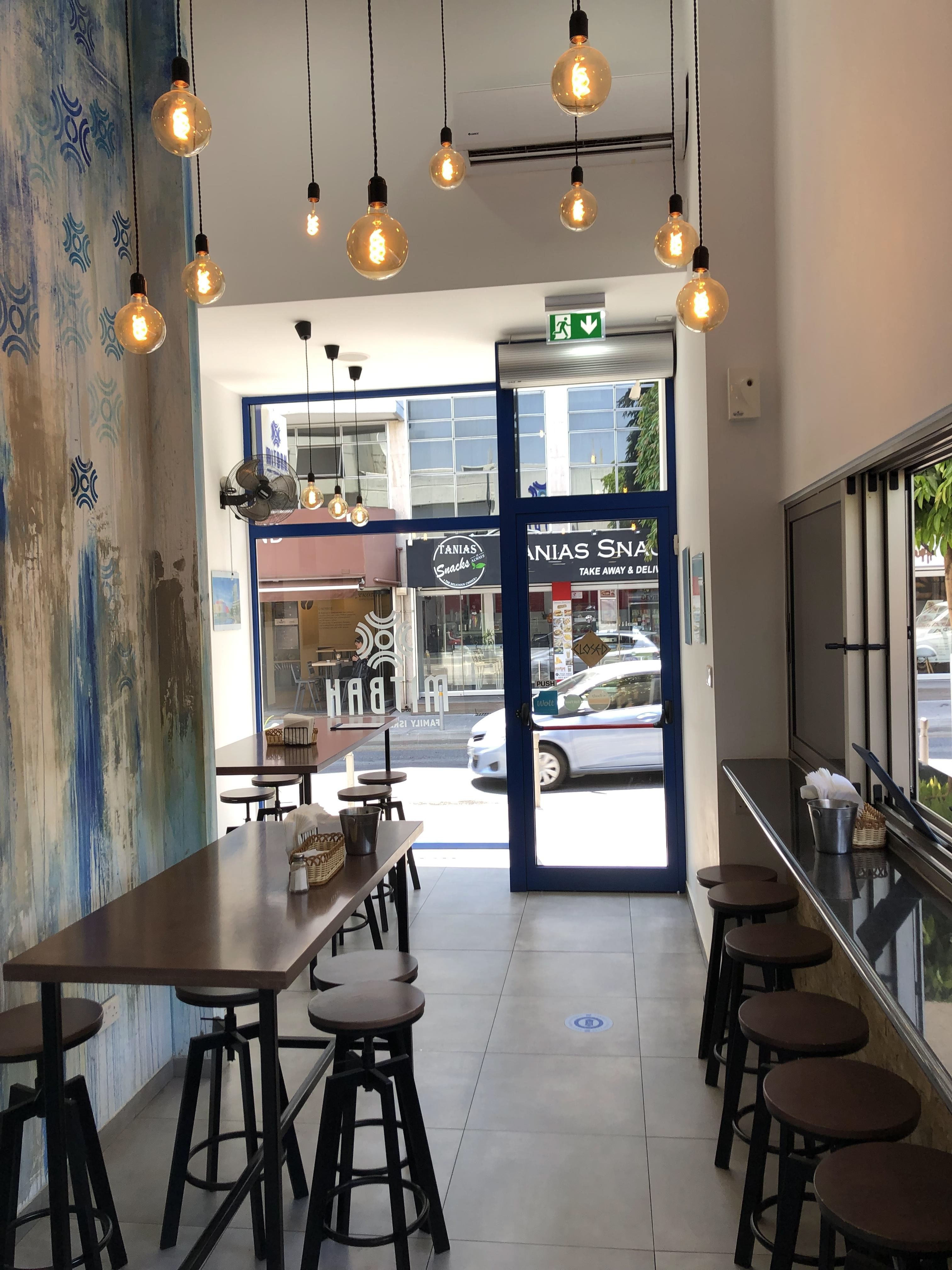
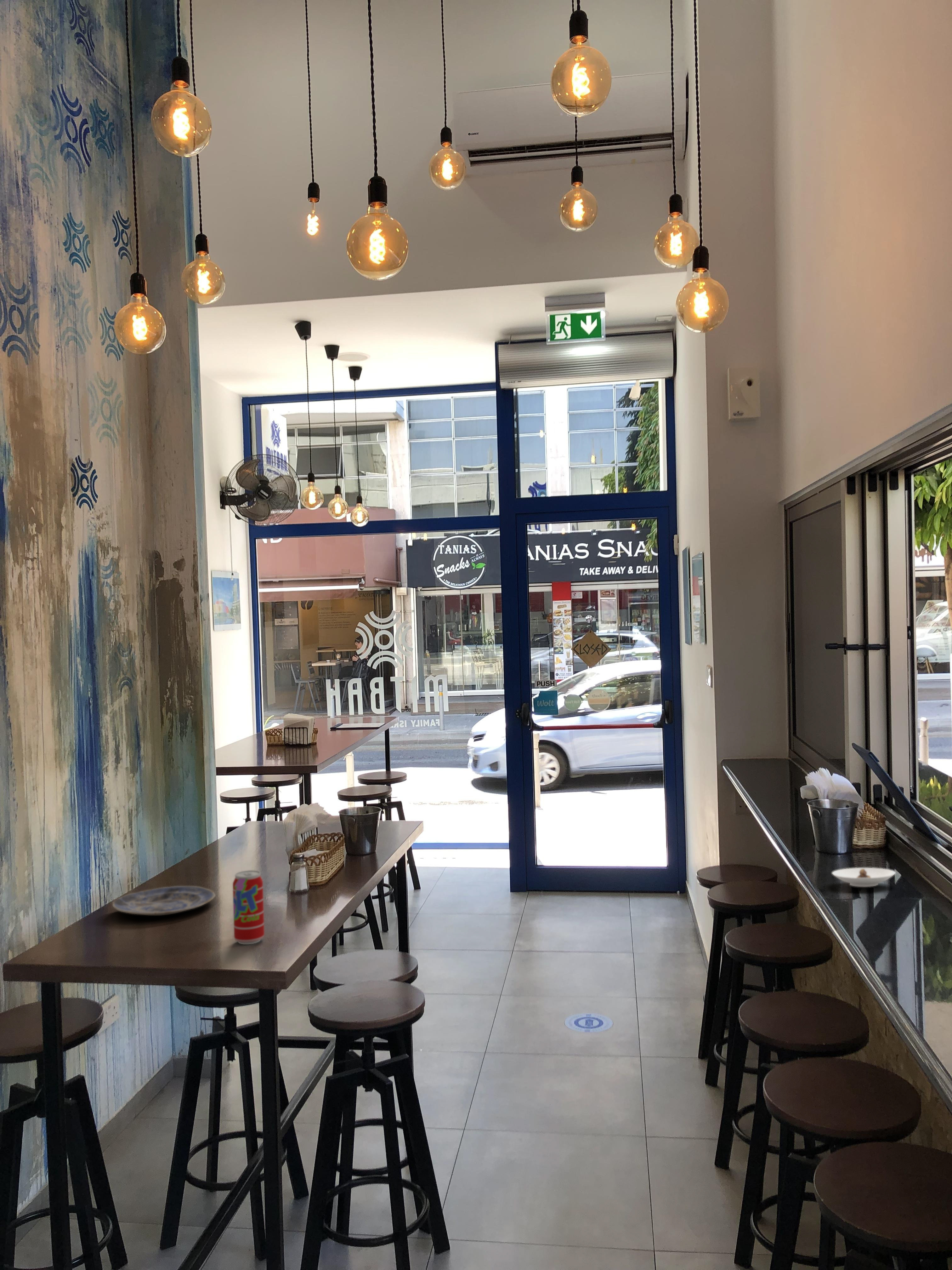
+ saucer (864, 877)
+ plate (164, 903)
+ beverage can (248, 907)
